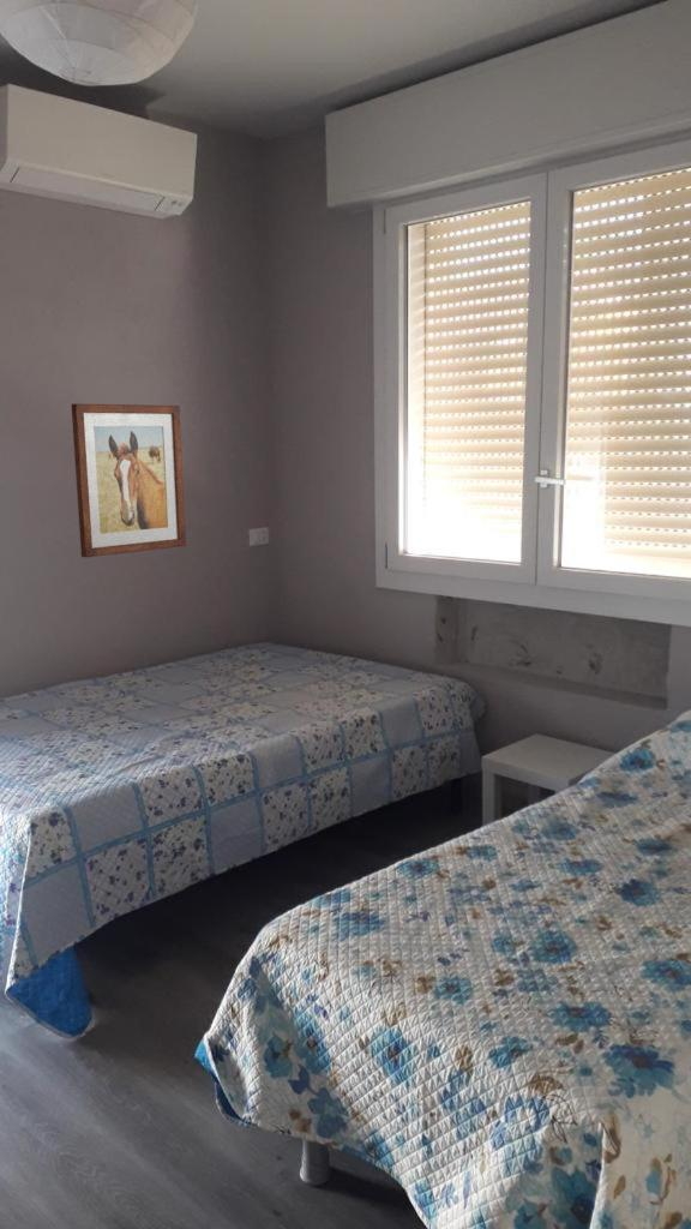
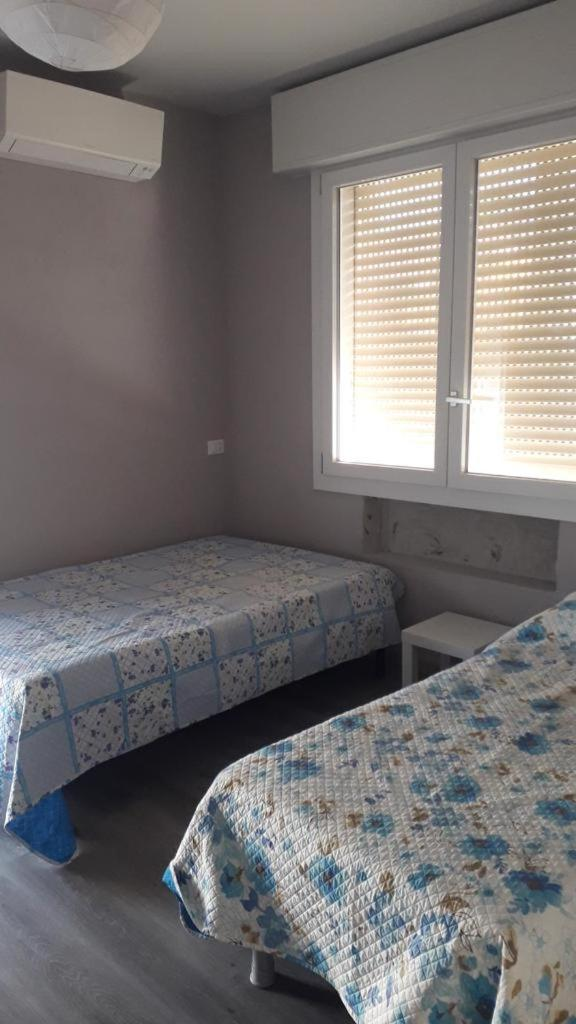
- wall art (131, 479)
